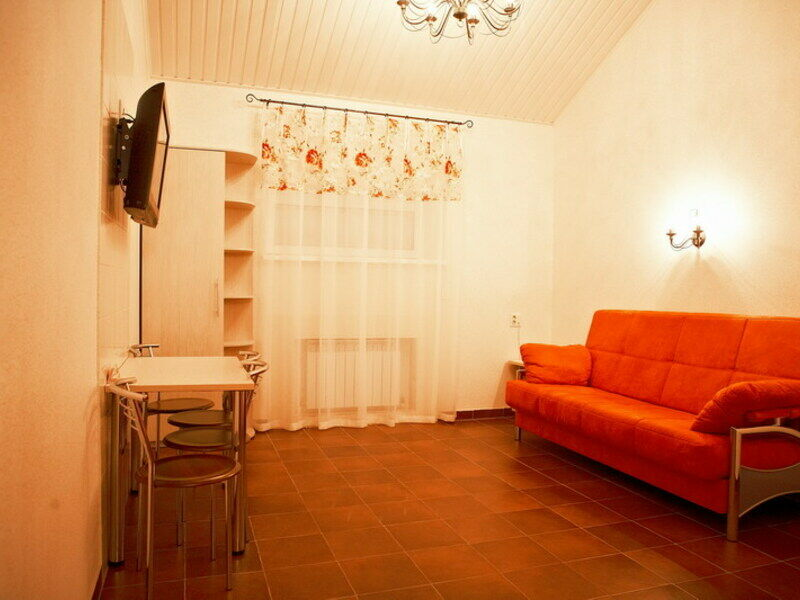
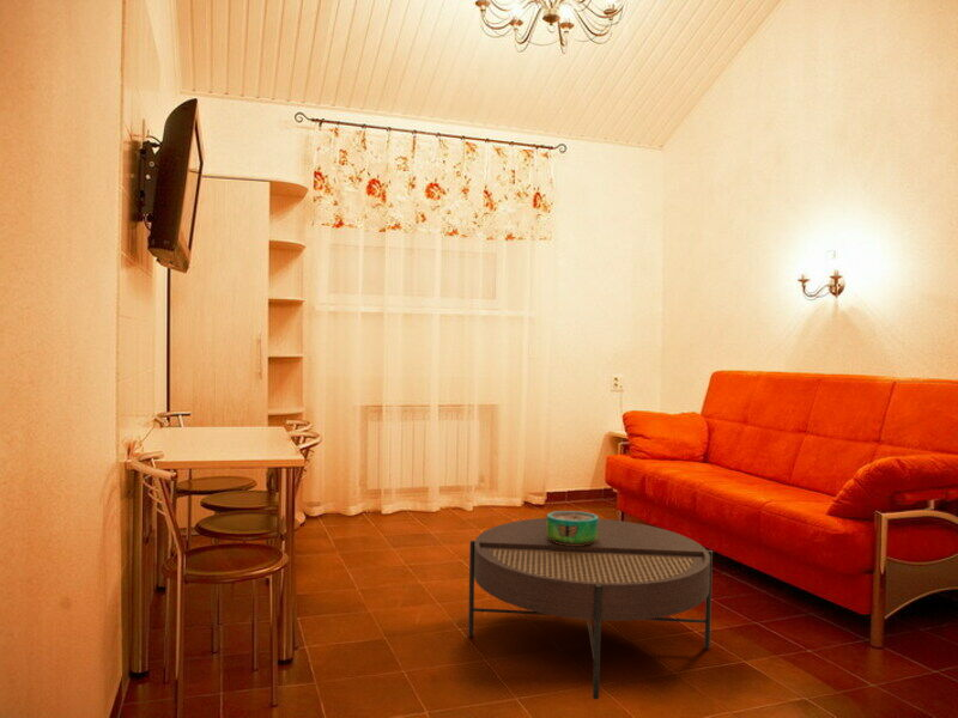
+ coffee table (588, 594)
+ decorative bowl (572, 527)
